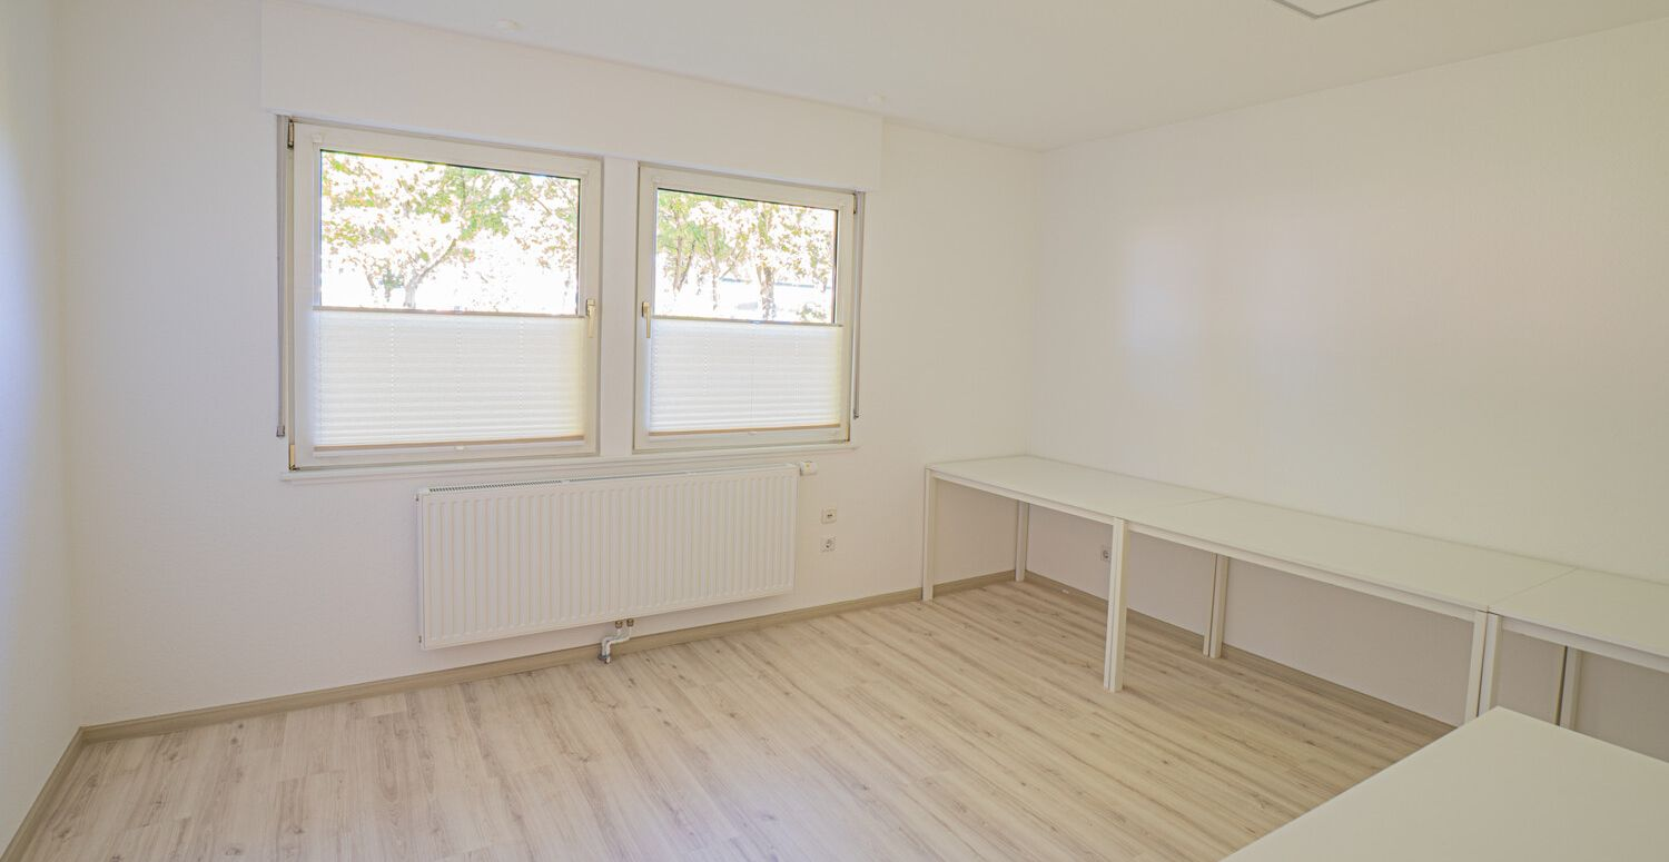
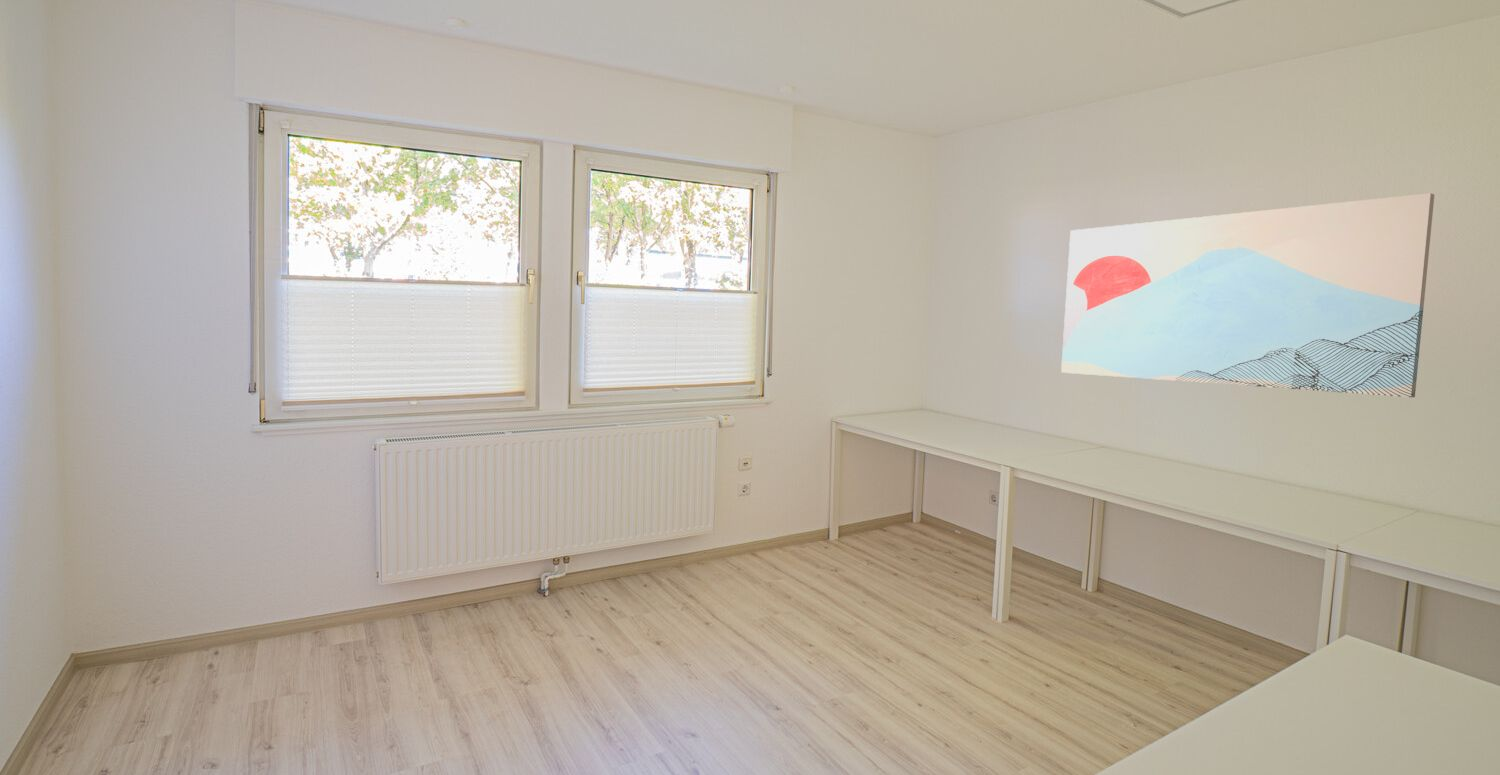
+ wall art (1213, 299)
